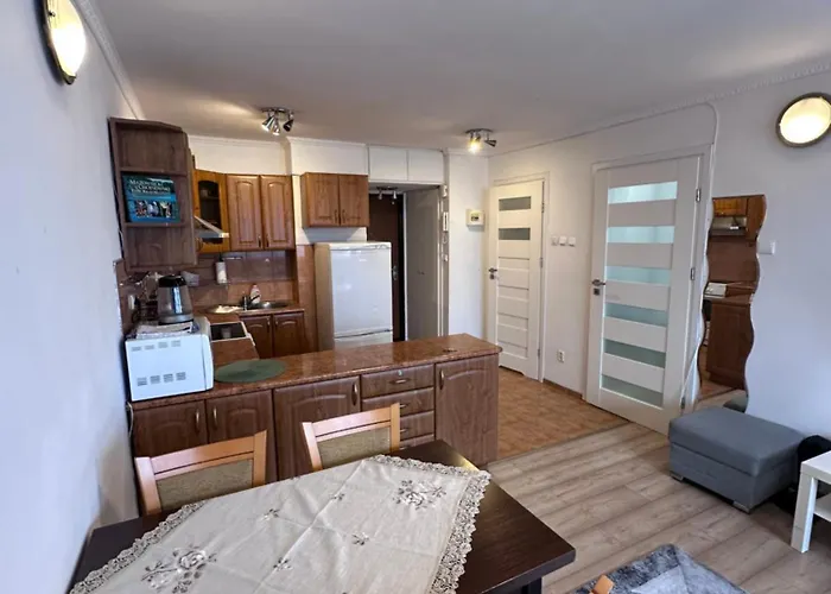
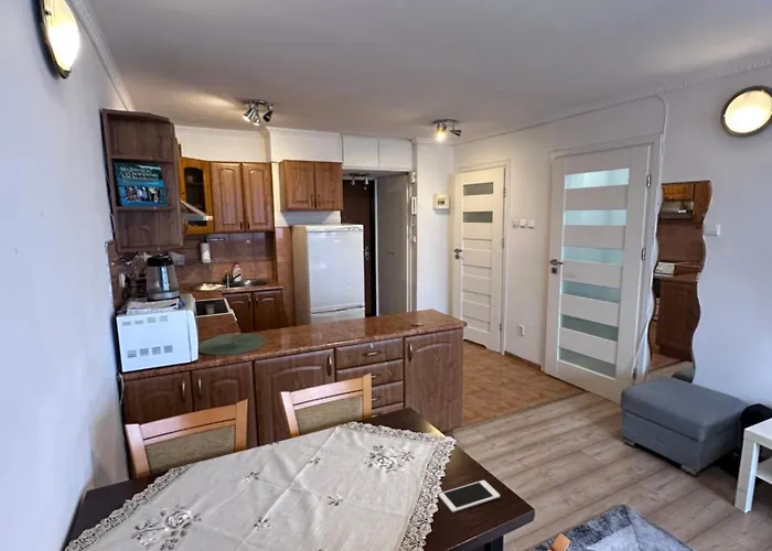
+ cell phone (469, 495)
